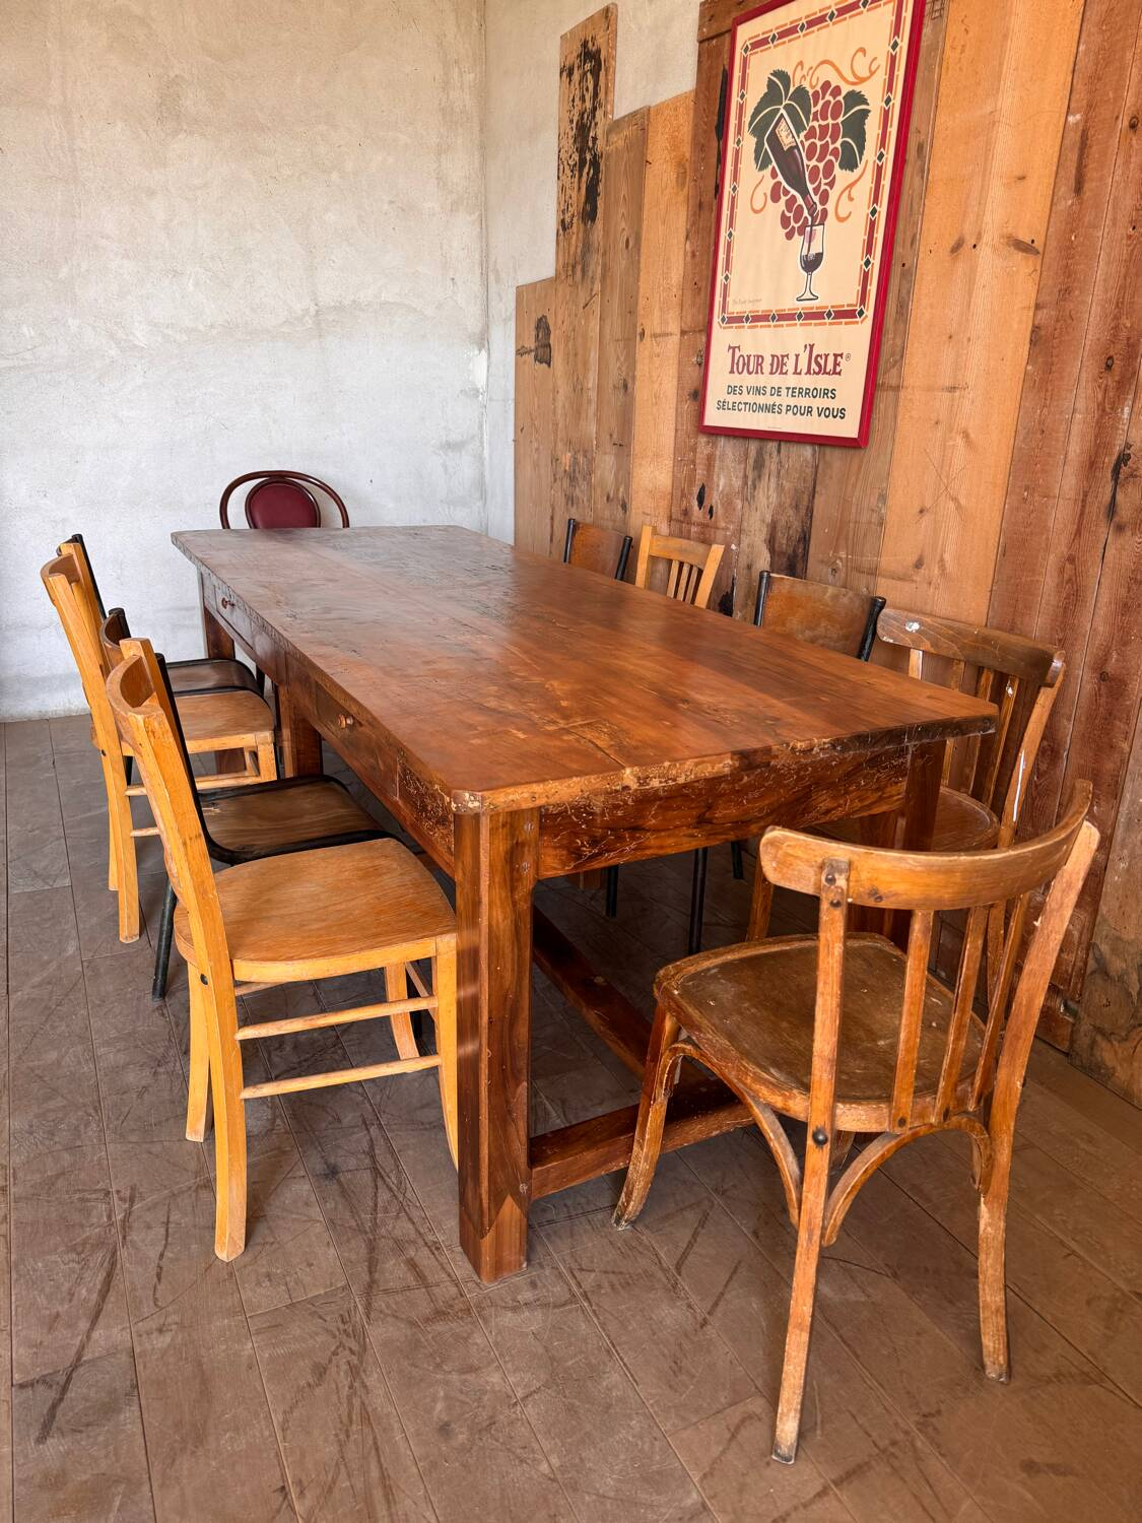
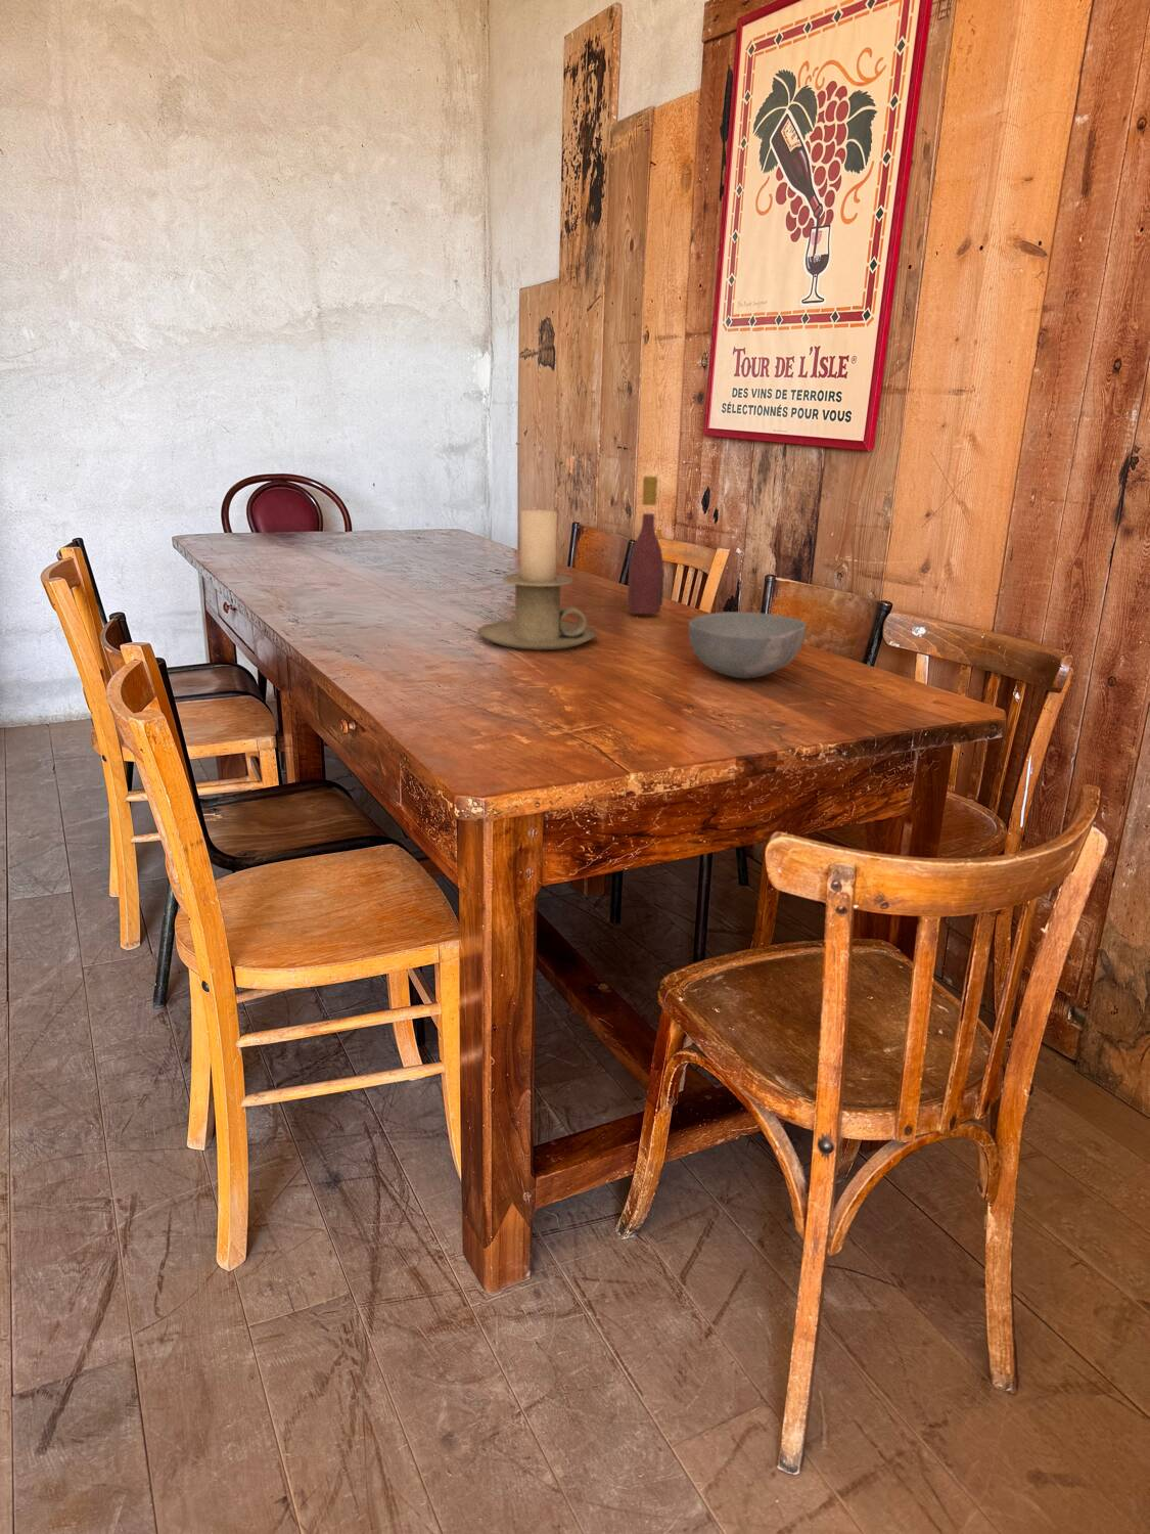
+ bowl (744, 647)
+ candle holder (538, 576)
+ wine bottle (646, 546)
